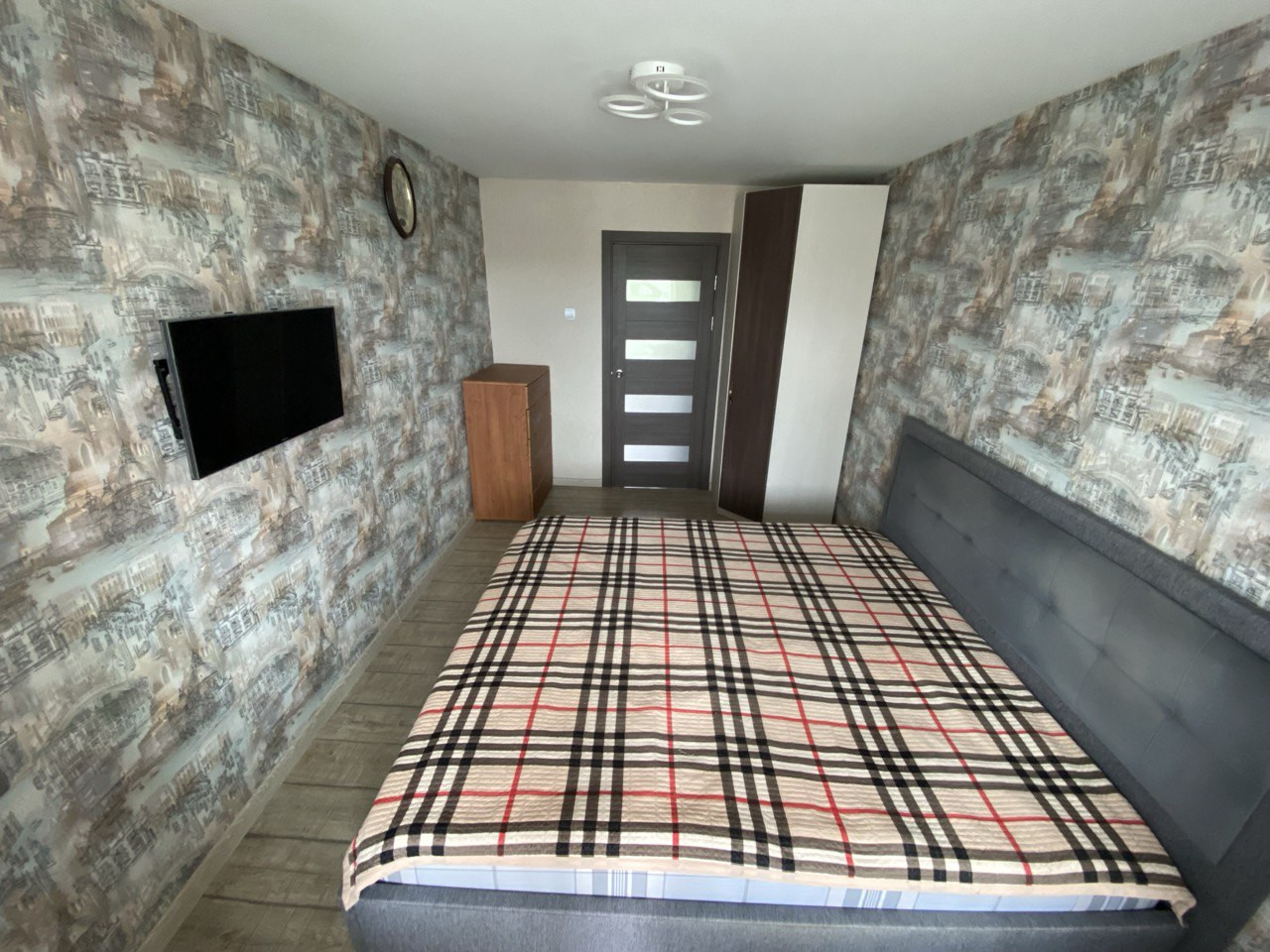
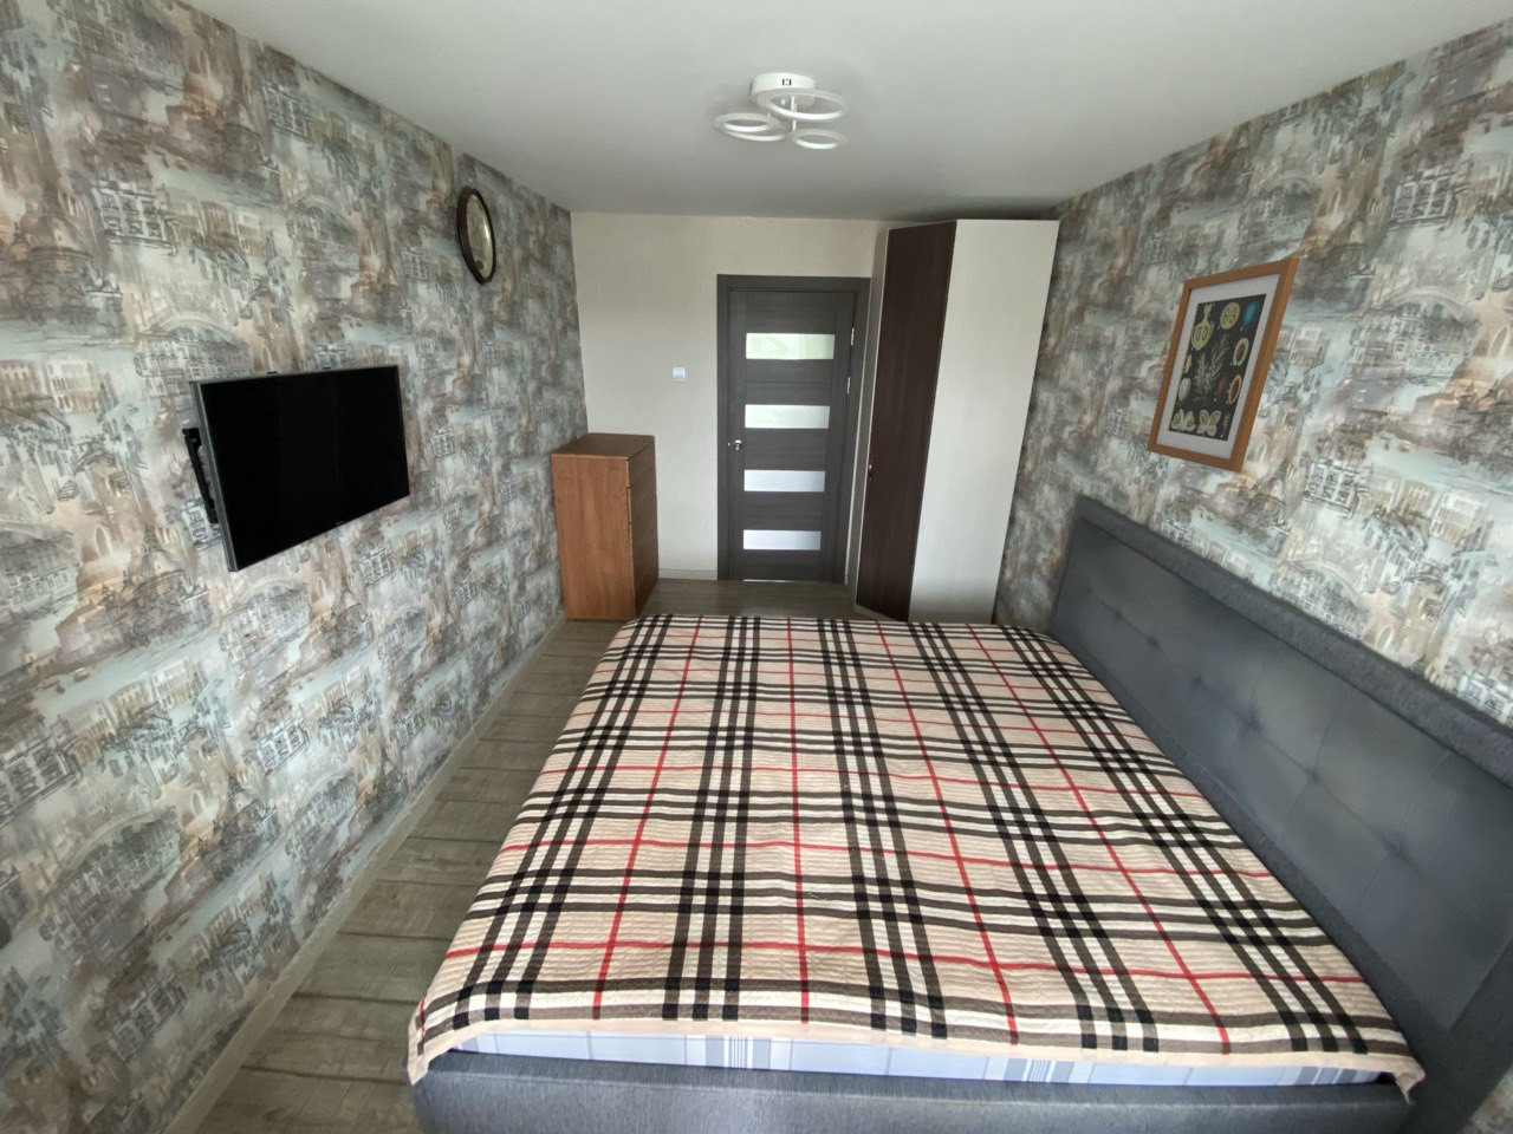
+ wall art (1210, 368)
